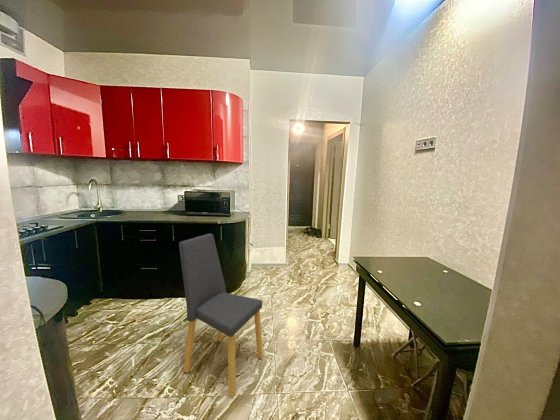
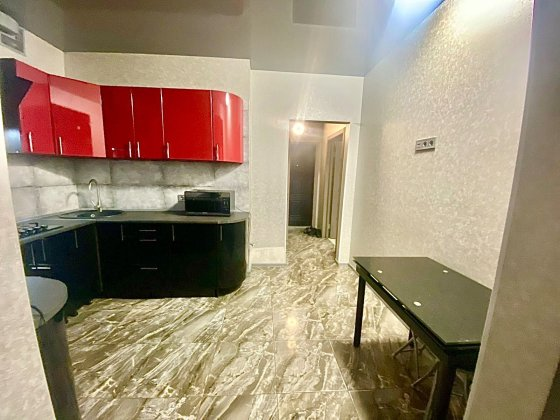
- dining chair (224, 304)
